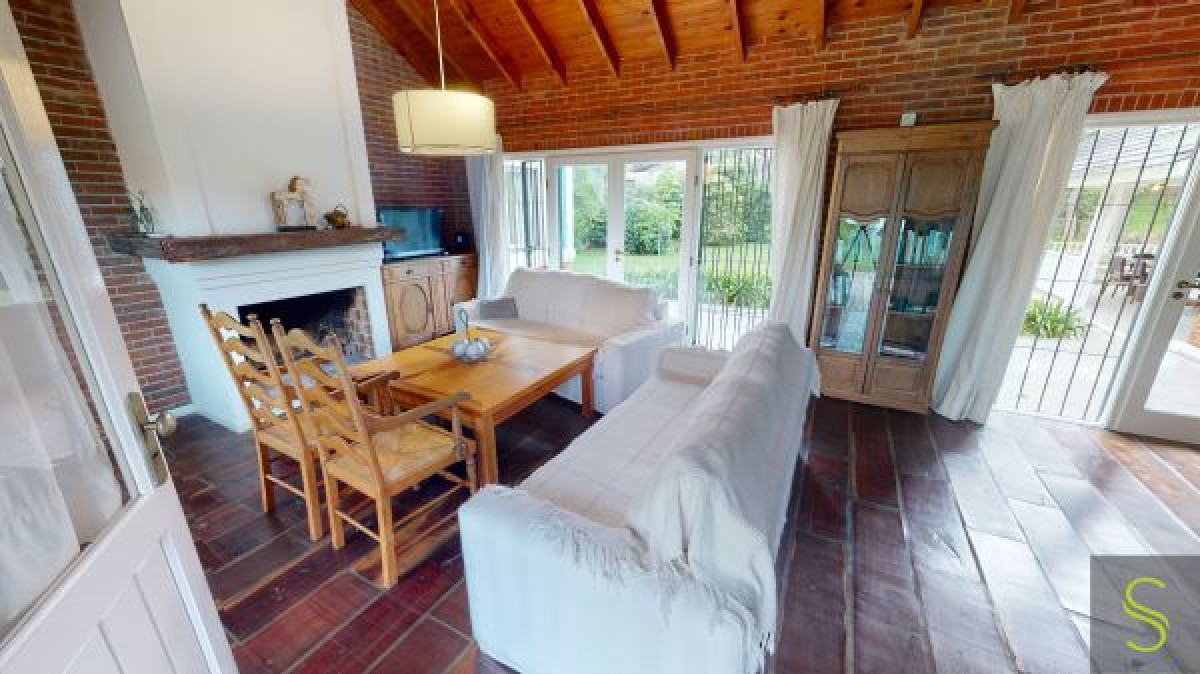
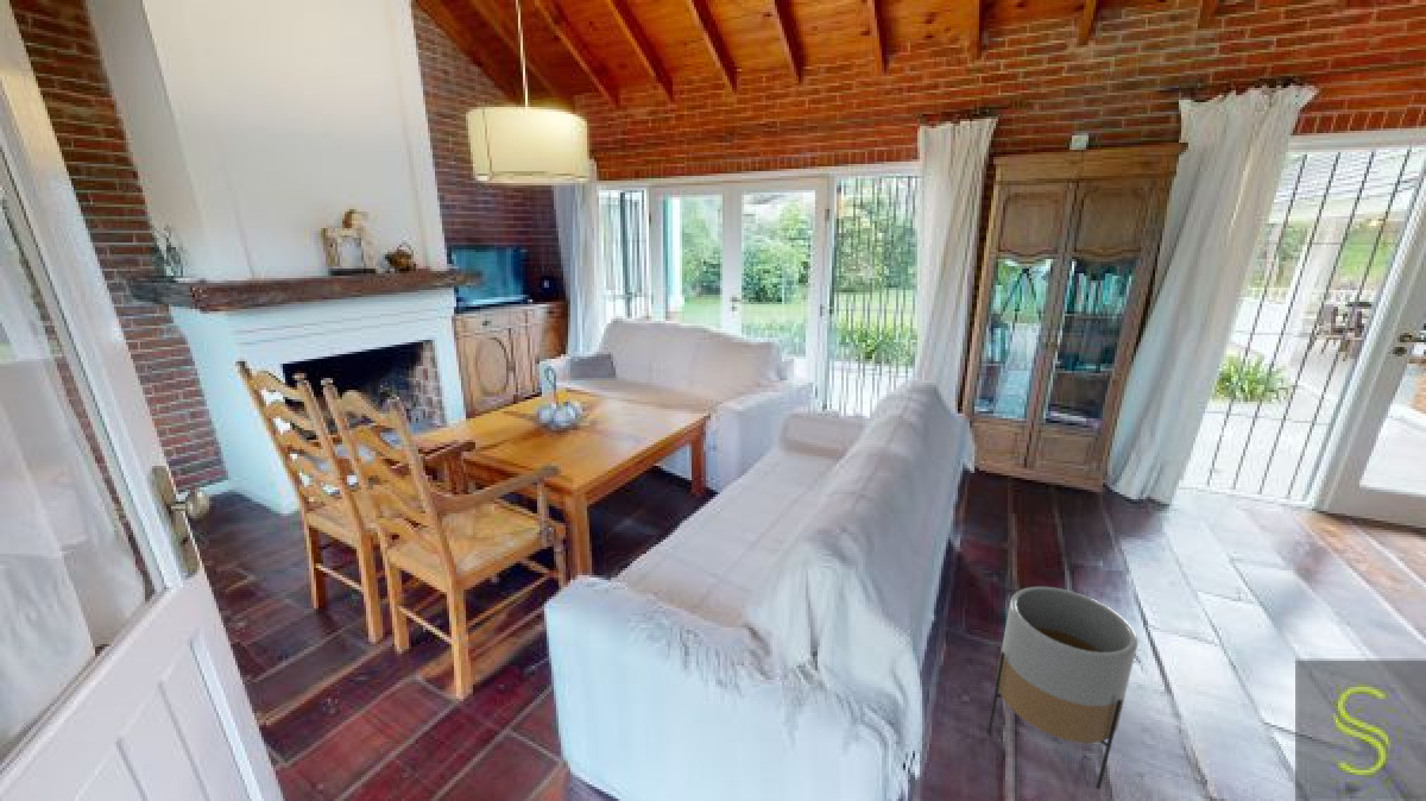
+ planter (1055, 680)
